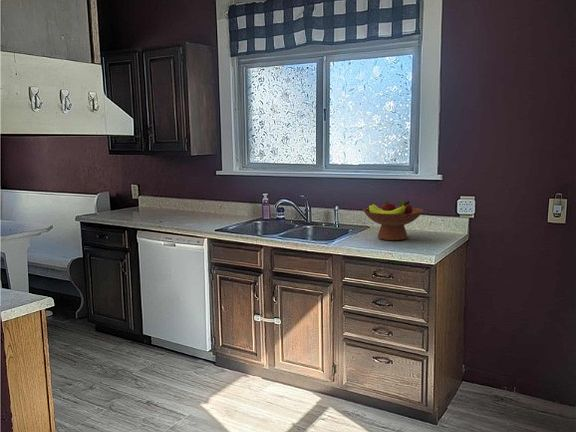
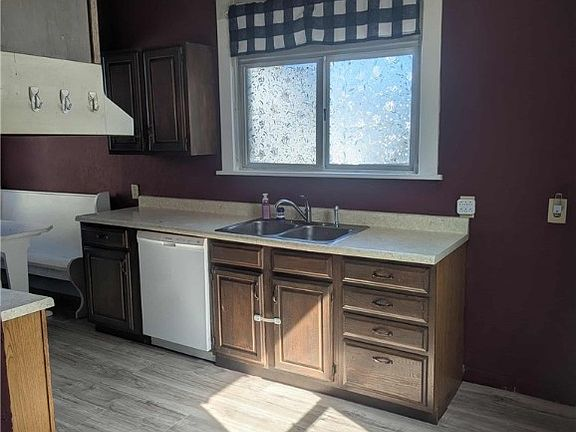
- fruit bowl (392, 218)
